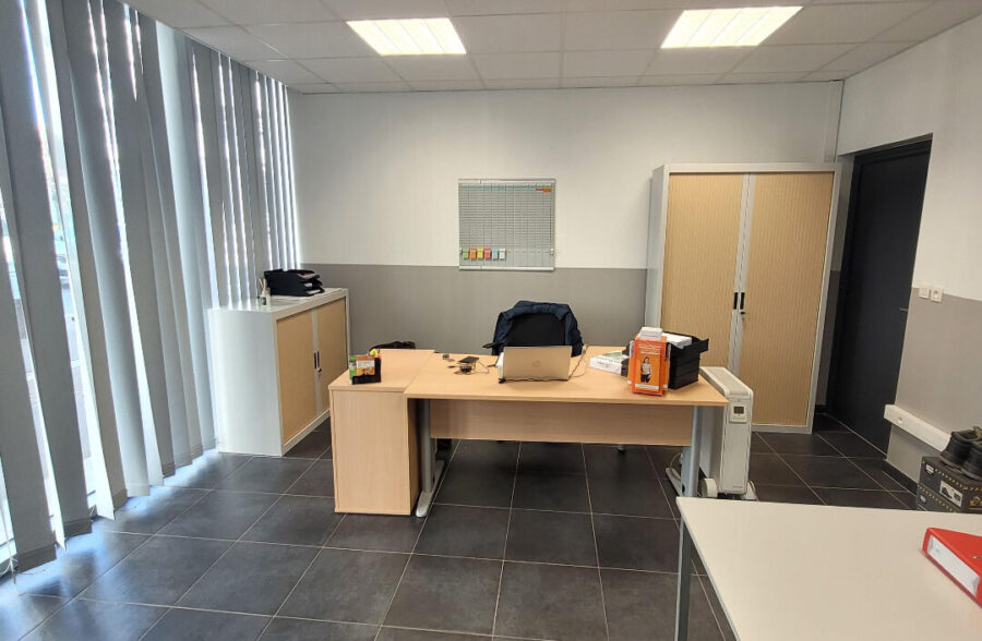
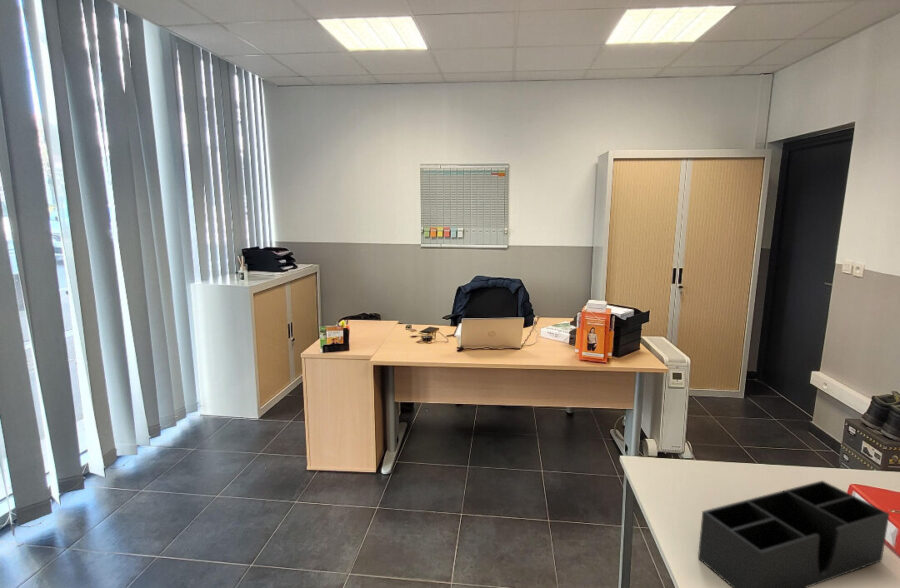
+ desk organizer (792, 536)
